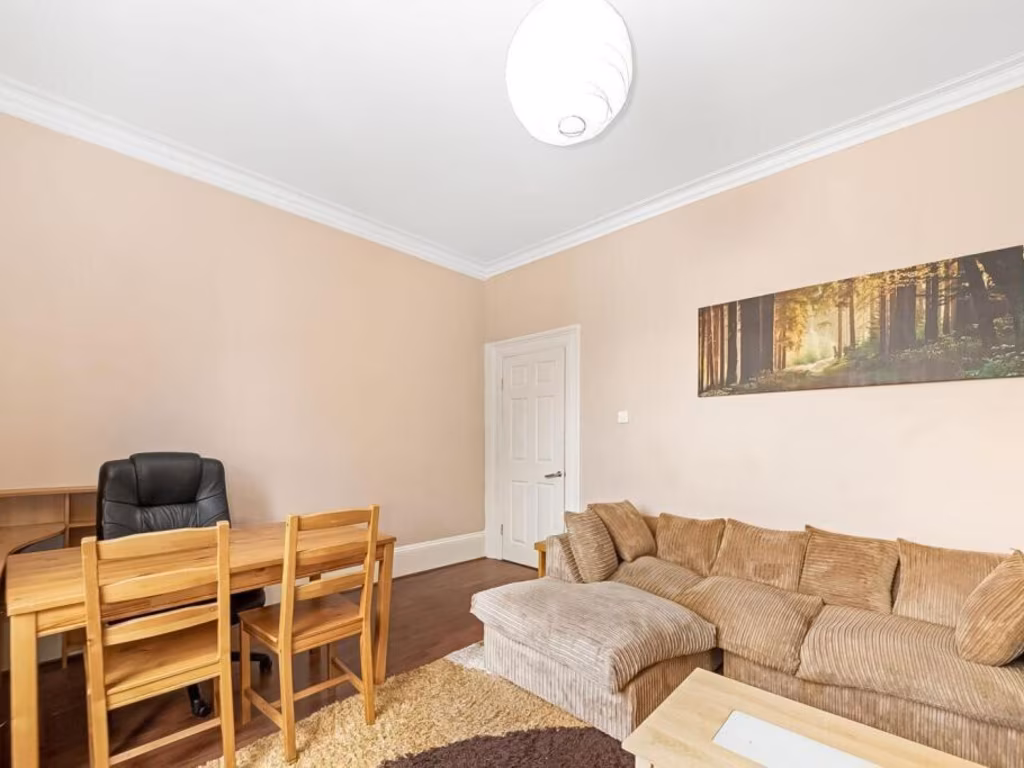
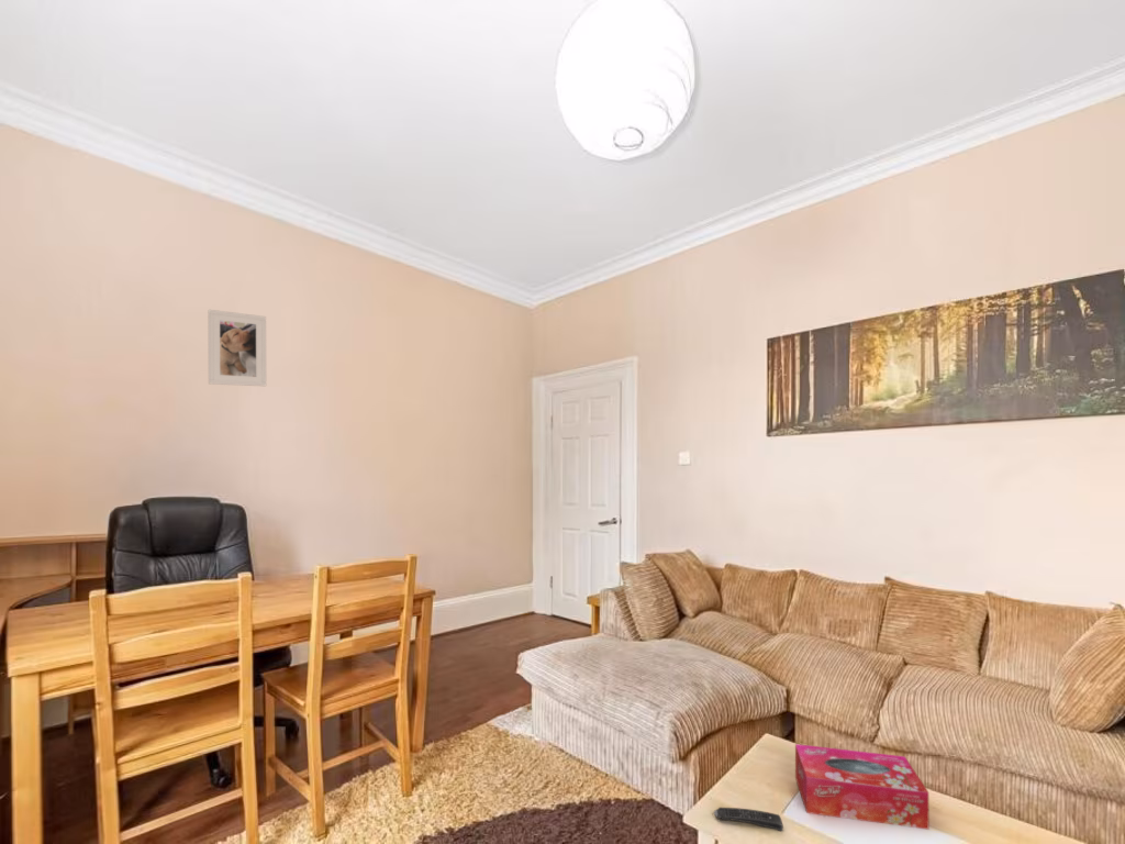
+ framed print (237, 348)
+ tissue box (857, 784)
+ remote control (747, 817)
